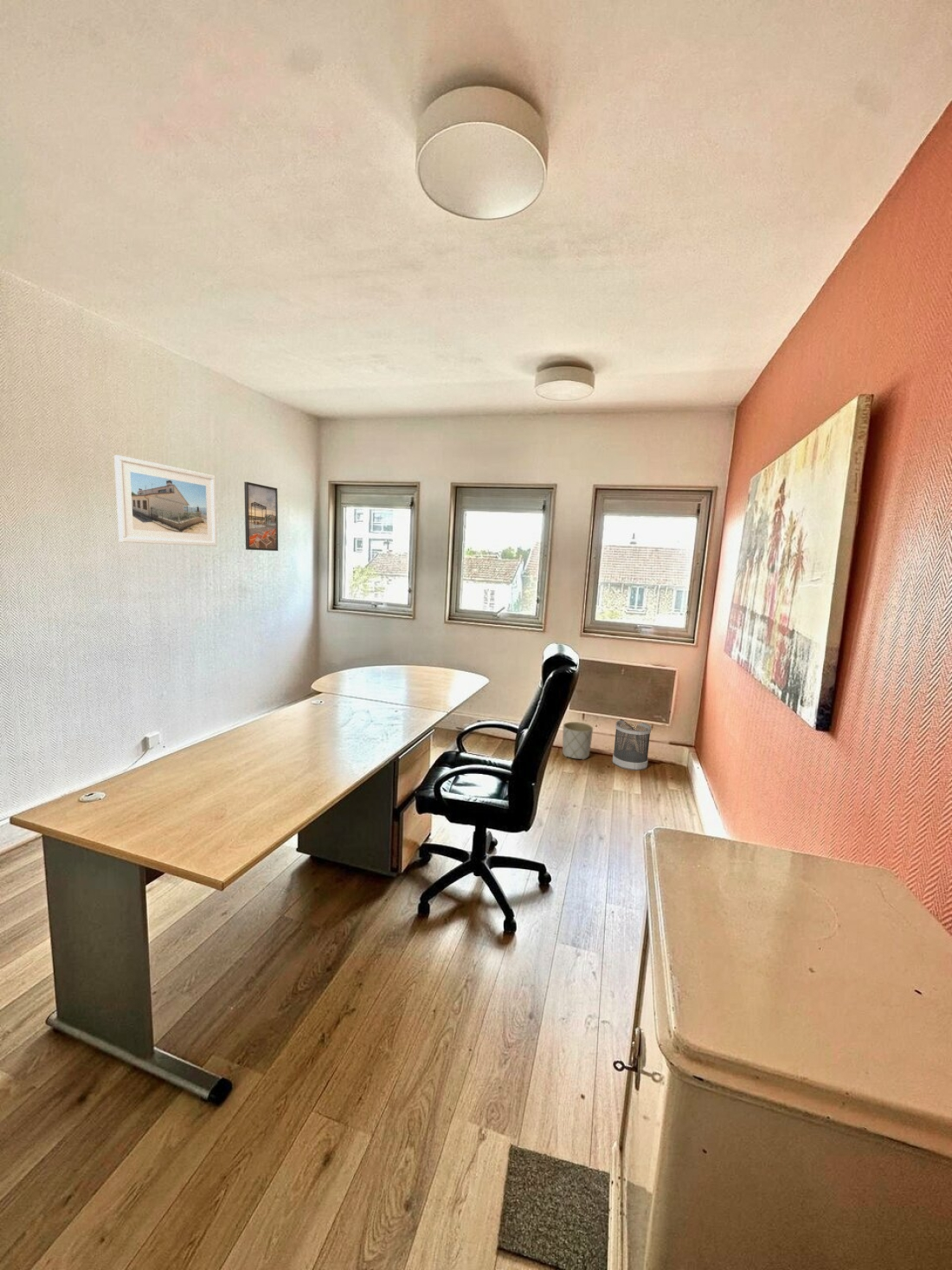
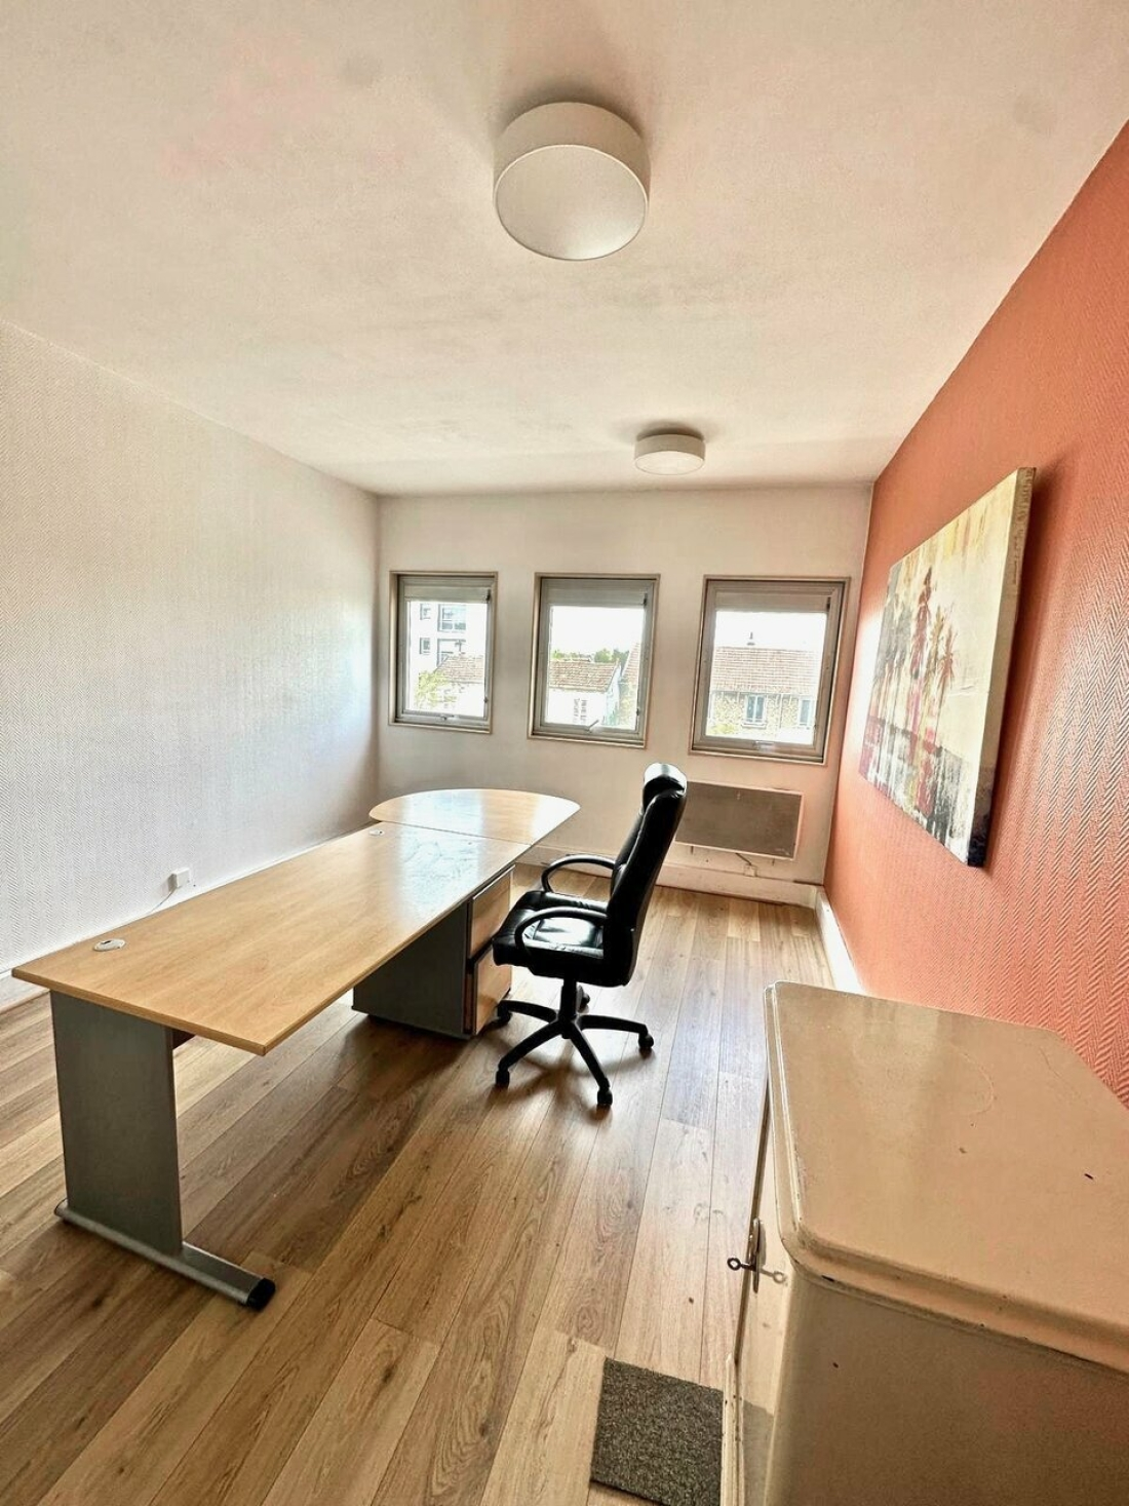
- wastebasket (631, 744)
- planter (576, 740)
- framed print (261, 518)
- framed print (171, 506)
